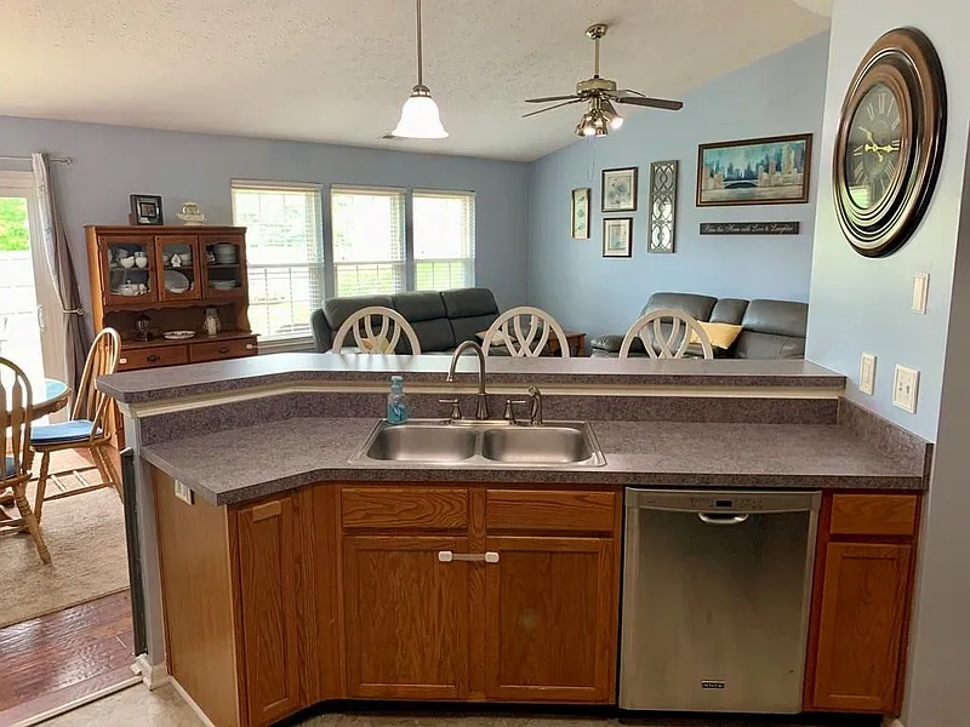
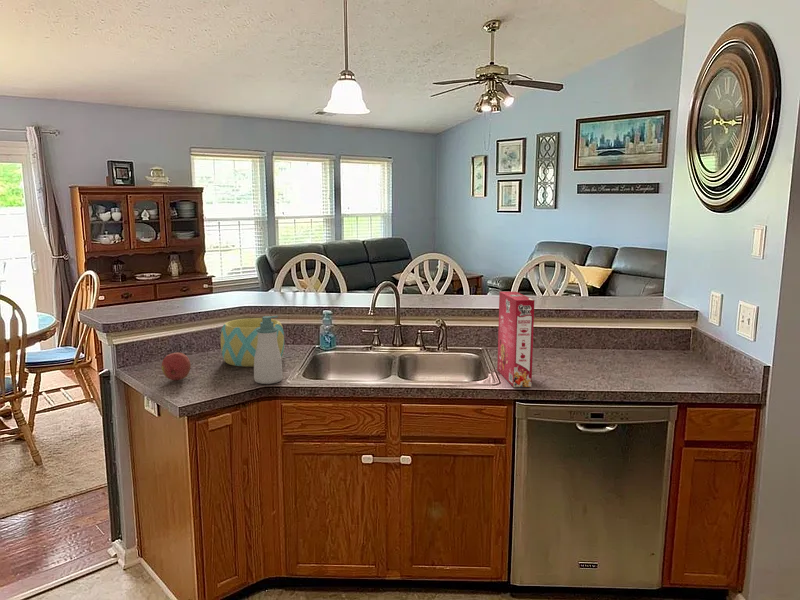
+ cereal box (514, 337)
+ bowl (252, 341)
+ fruit (176, 366)
+ soap bottle (267, 349)
